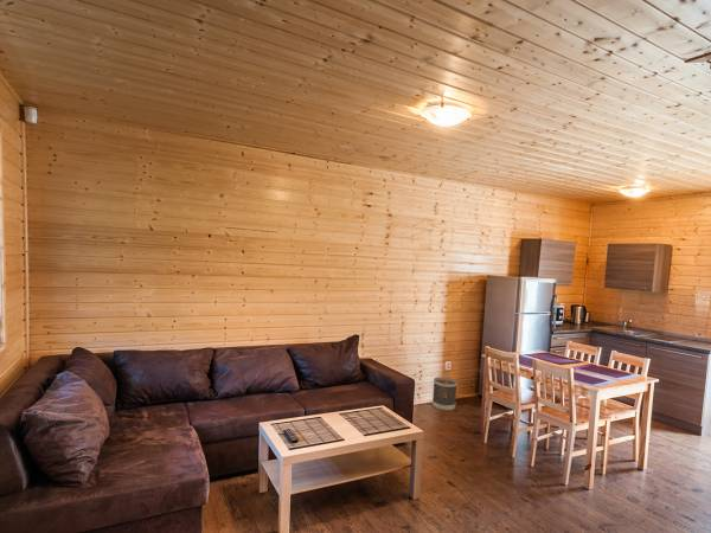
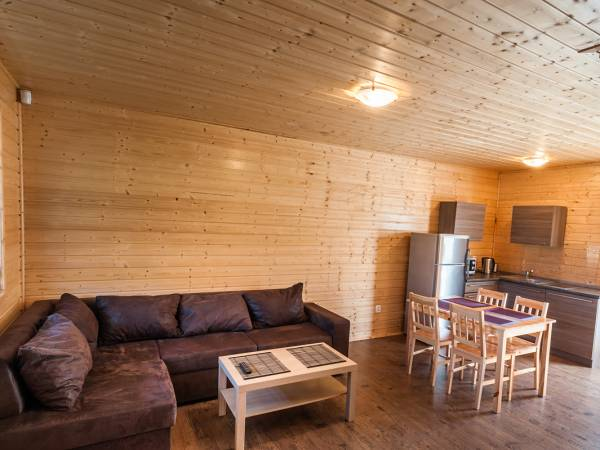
- wastebasket (444, 393)
